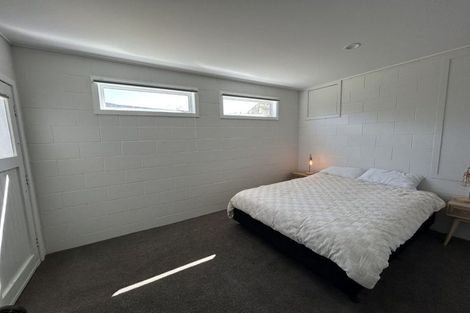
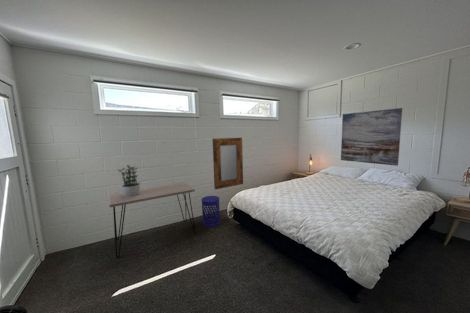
+ wall art (367, 137)
+ potted plant (129, 179)
+ home mirror (228, 162)
+ waste bin (210, 210)
+ desk (151, 199)
